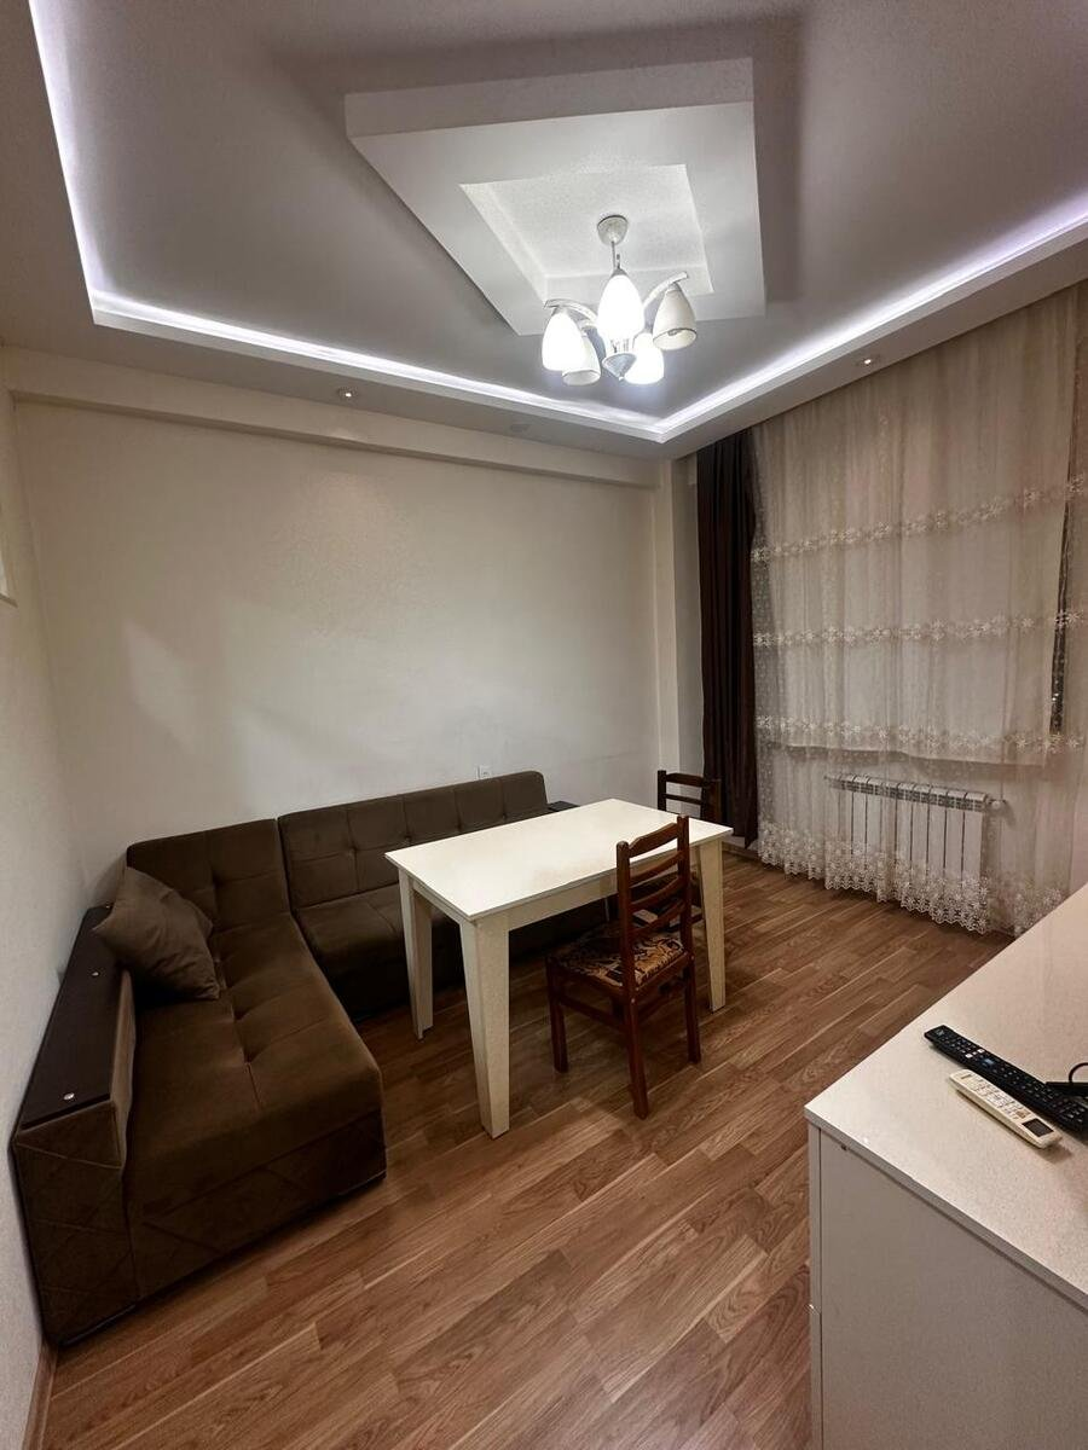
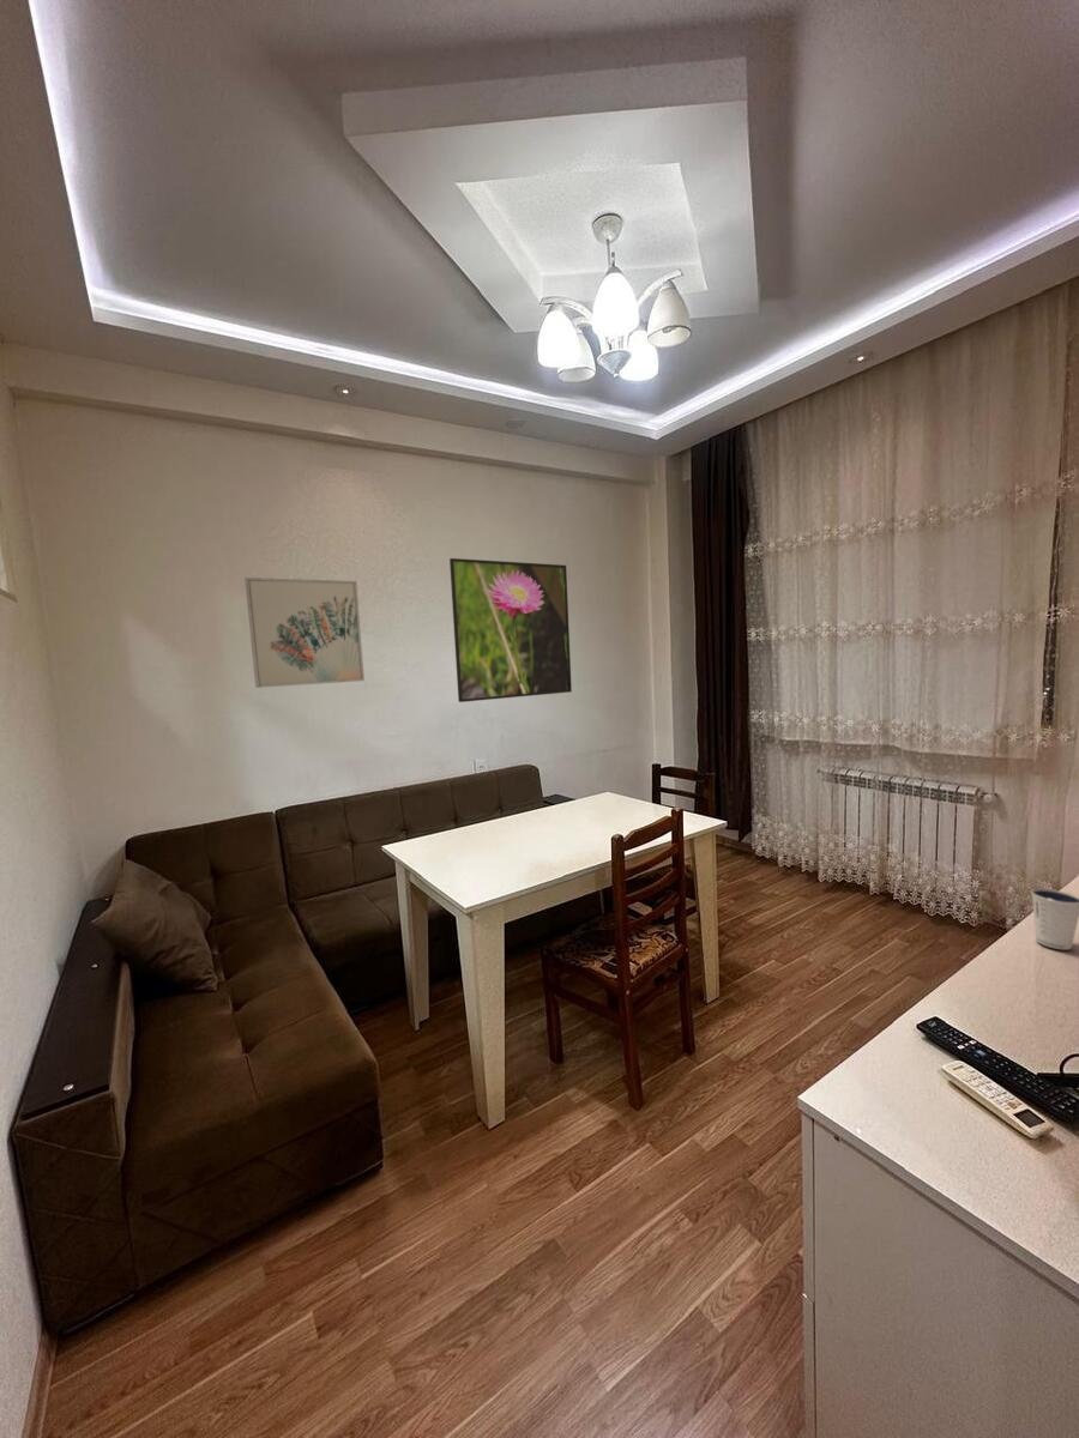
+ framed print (514, 629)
+ wall art (307, 632)
+ dixie cup (1055, 918)
